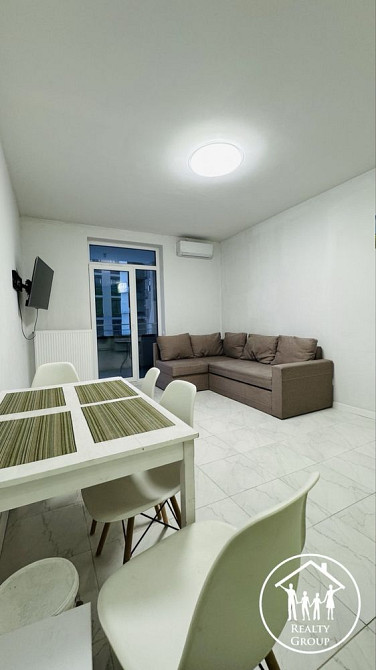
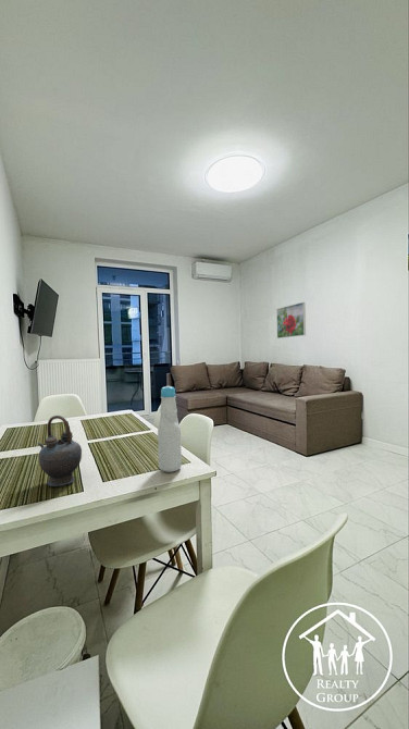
+ teapot (57, 448)
+ bottle (169, 427)
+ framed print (289, 321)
